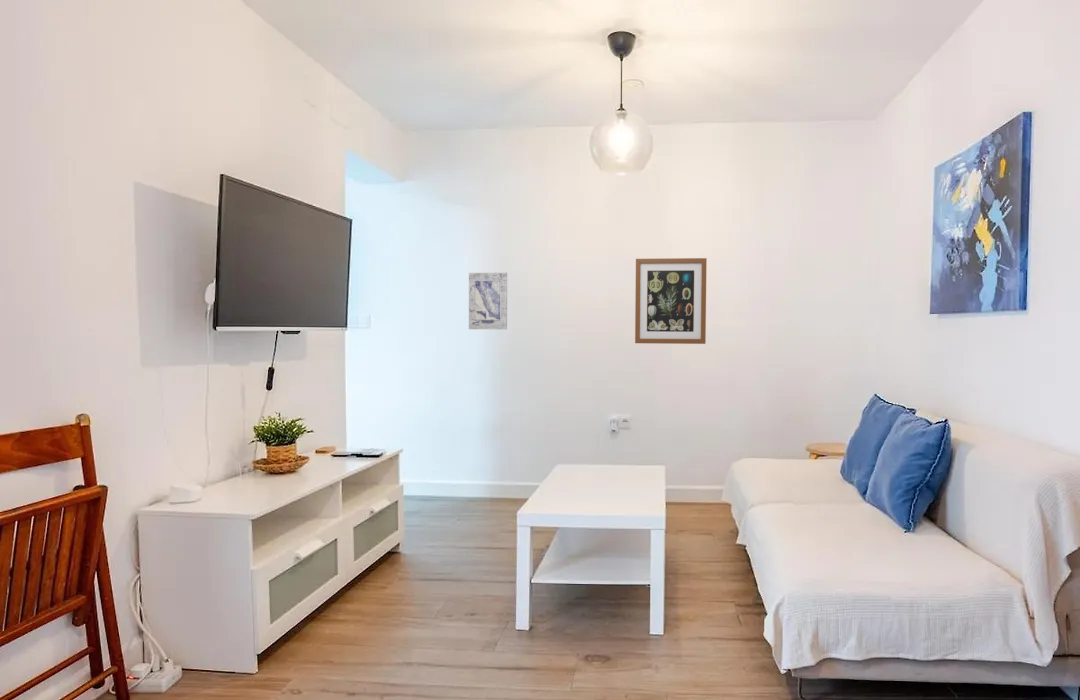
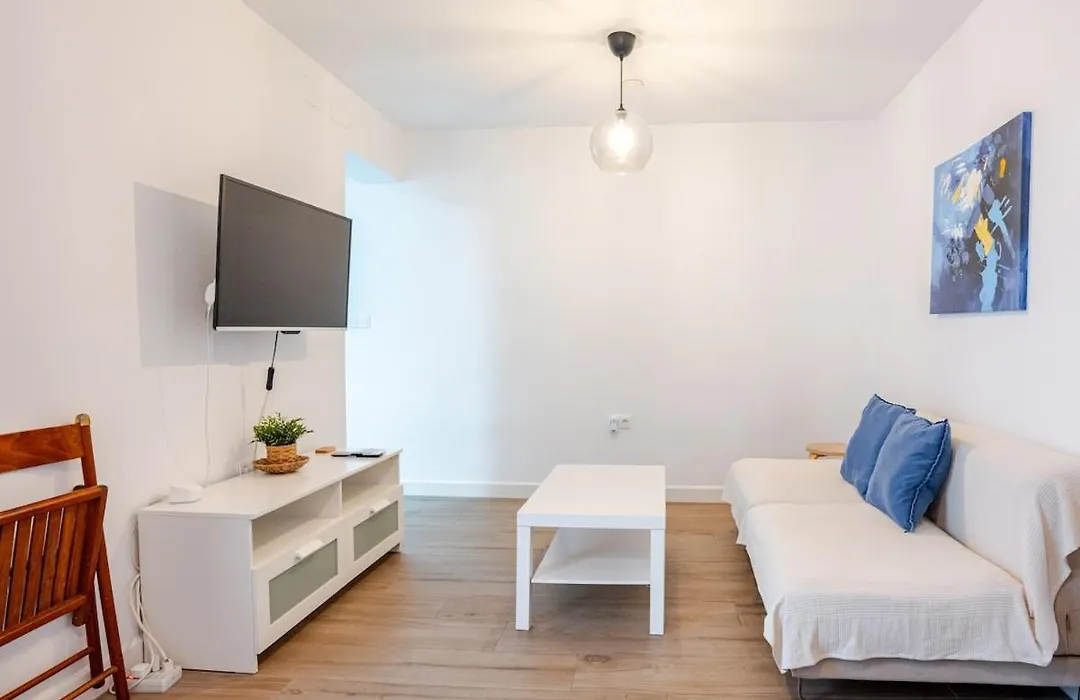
- wall art (487, 301)
- wall art (670, 301)
